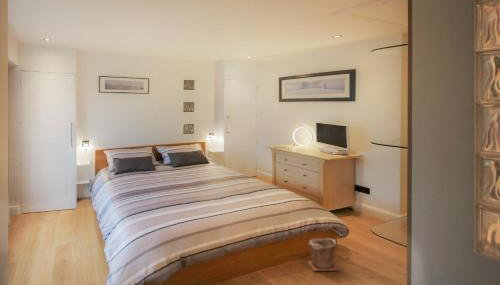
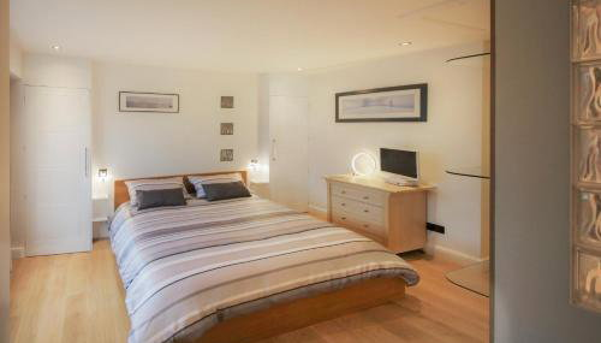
- plant pot (322, 253)
